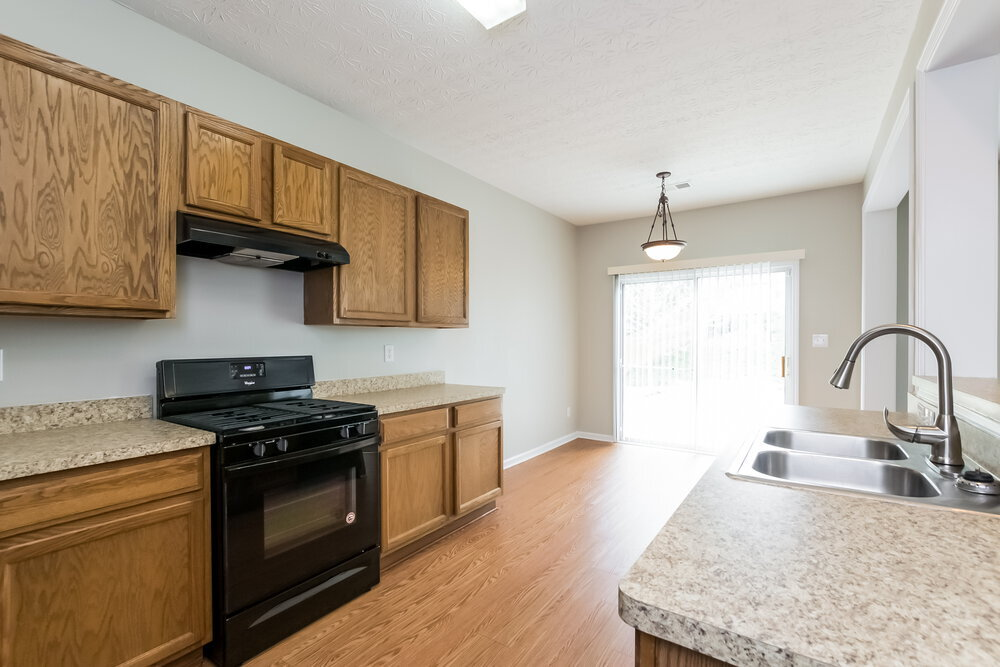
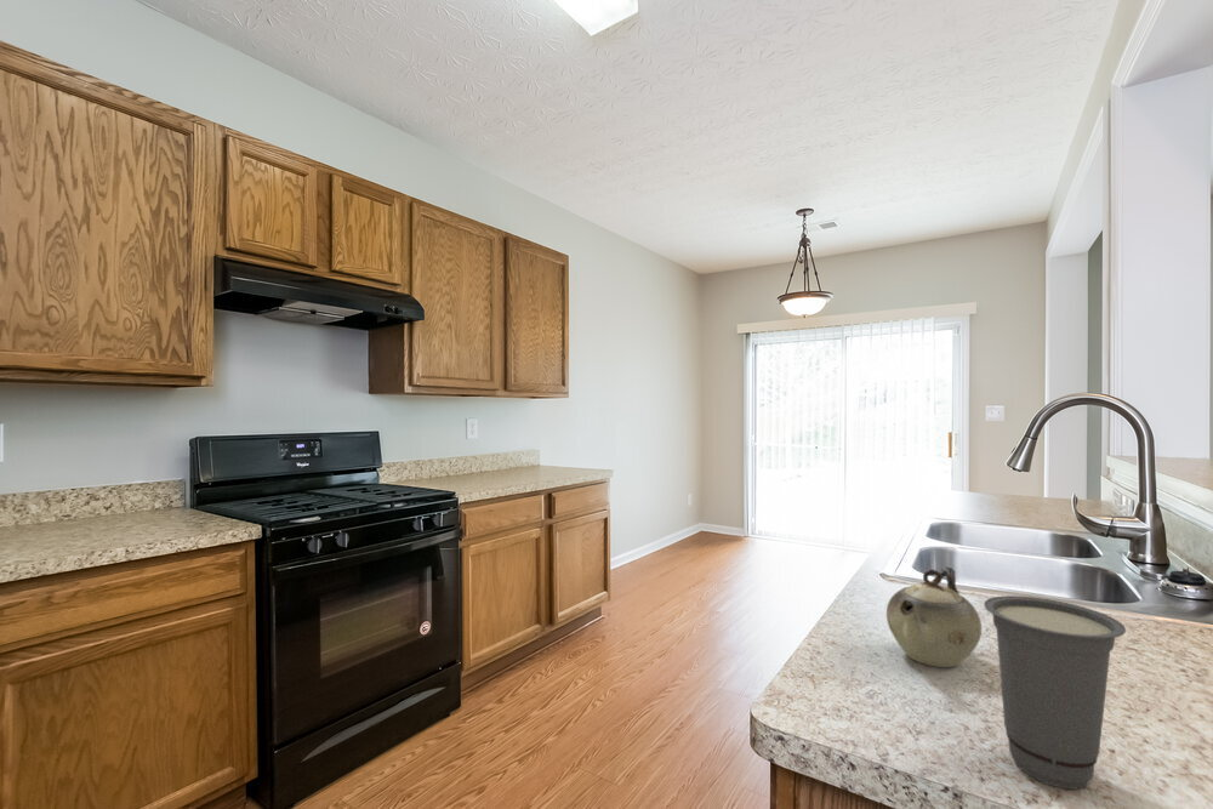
+ teapot (929, 614)
+ cup (1049, 691)
